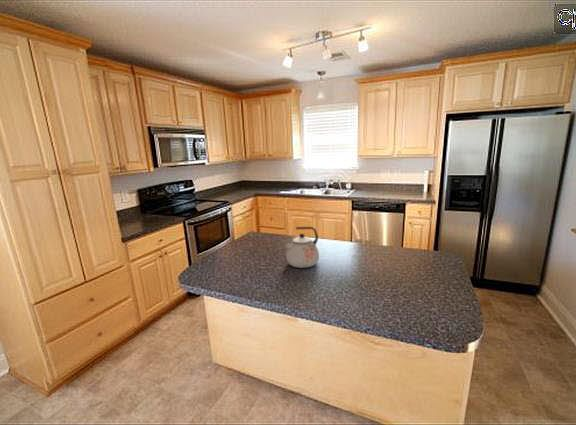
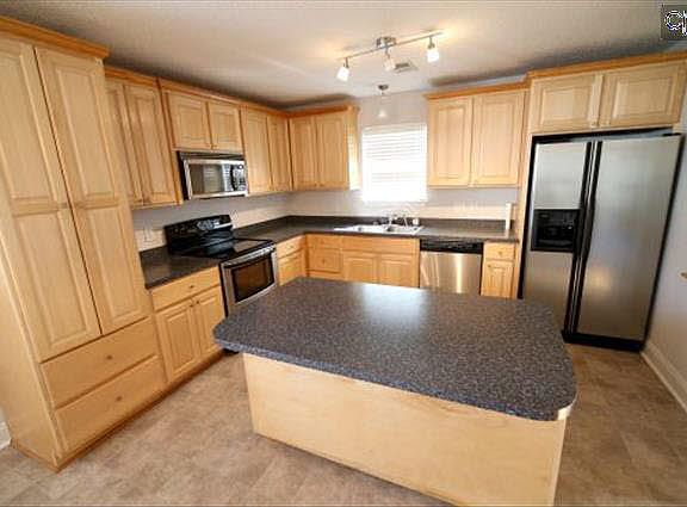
- kettle (301, 245)
